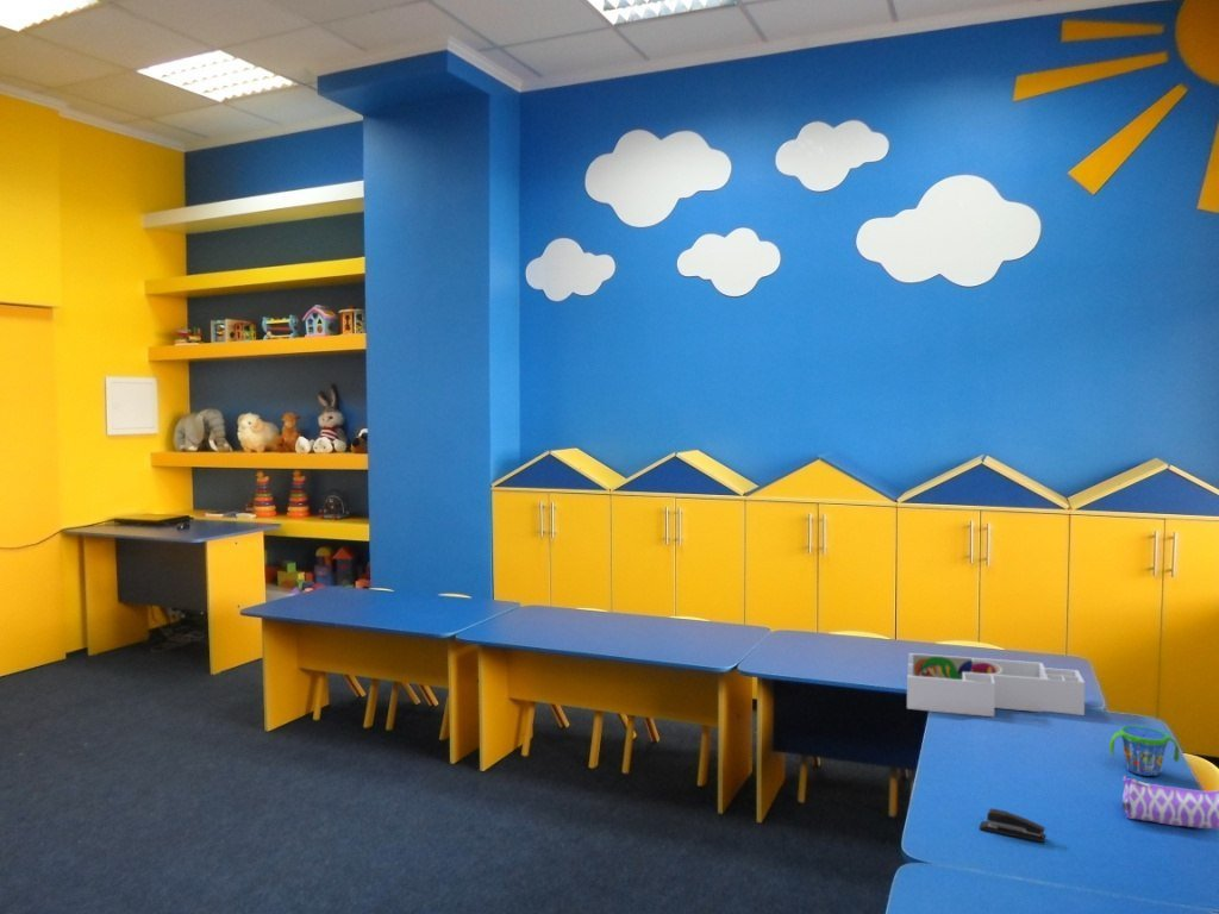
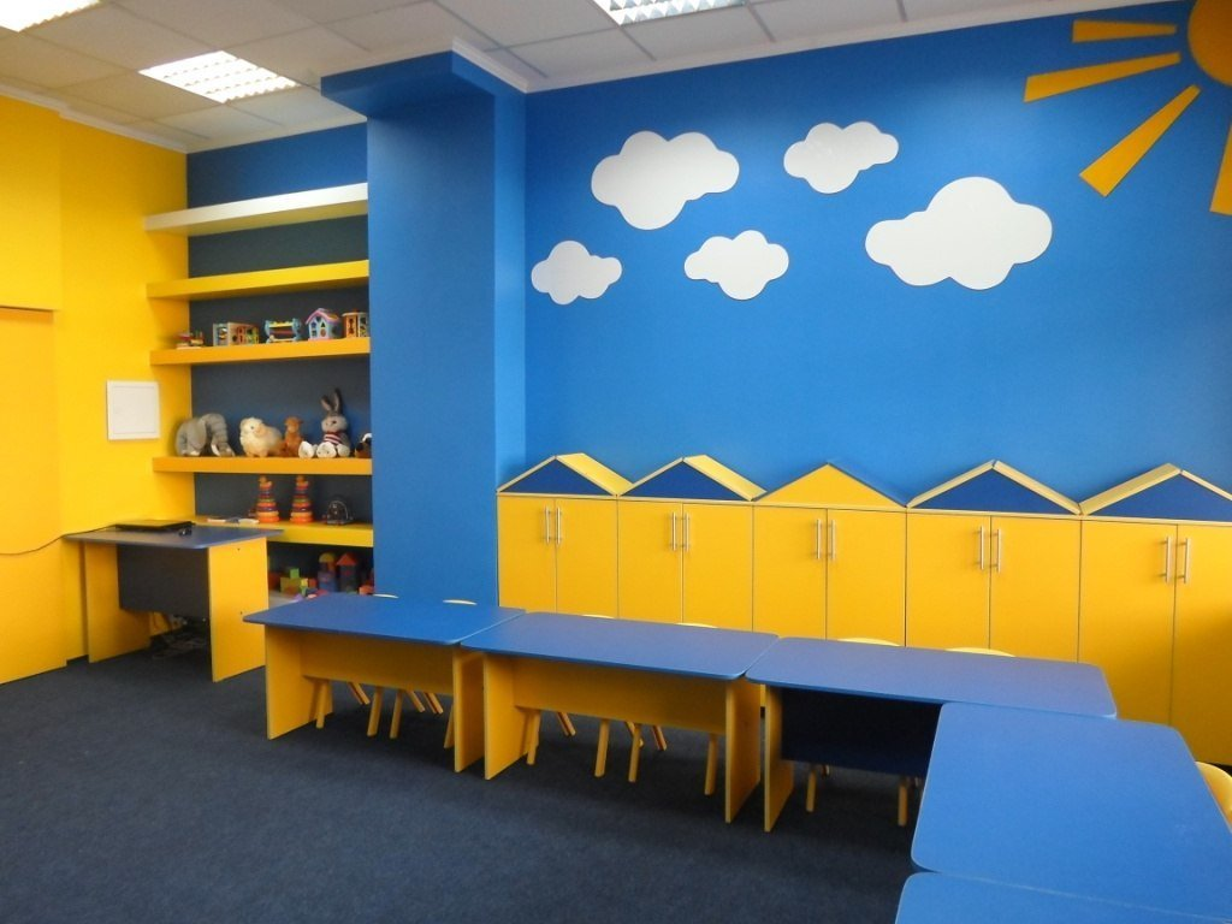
- snack cup (1143, 751)
- pencil case (1175, 802)
- stapler (1012, 824)
- desk organizer (992, 686)
